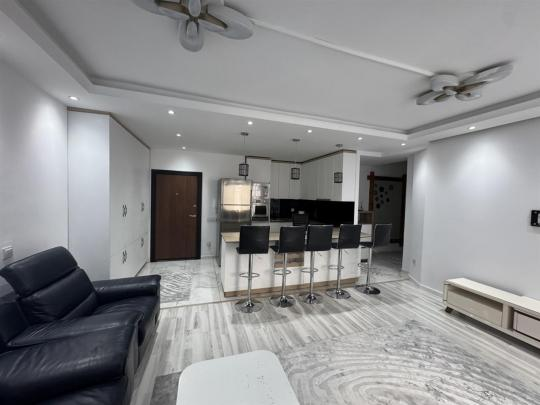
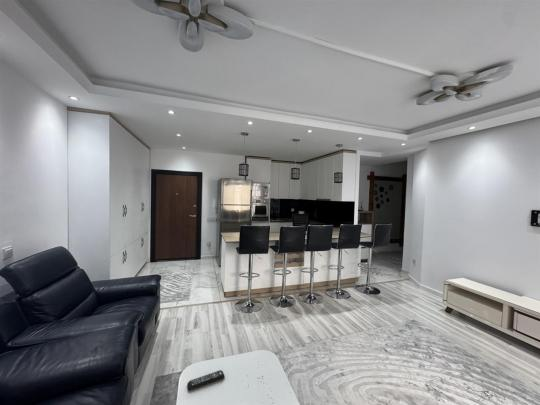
+ remote control (206, 379)
